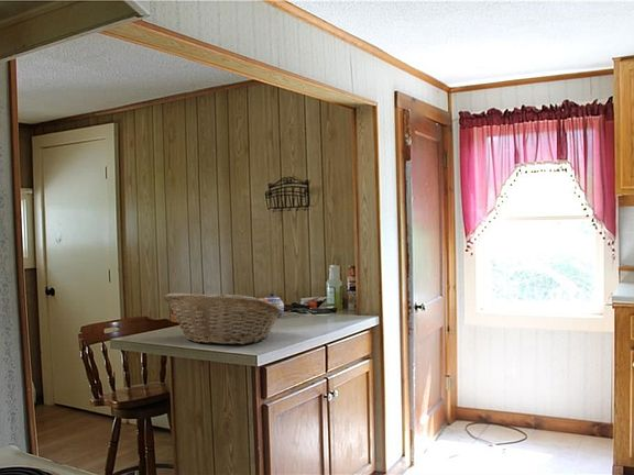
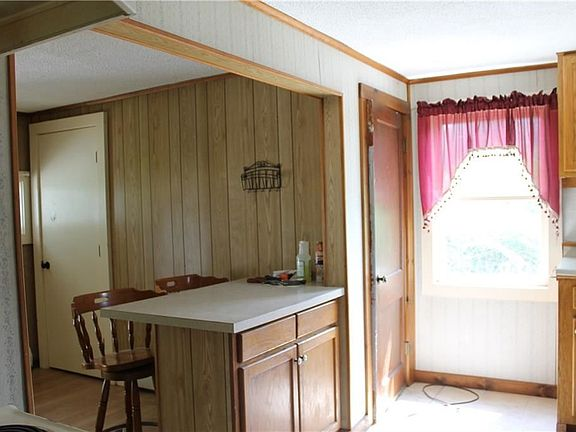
- fruit basket (222, 313)
- teapot (273, 303)
